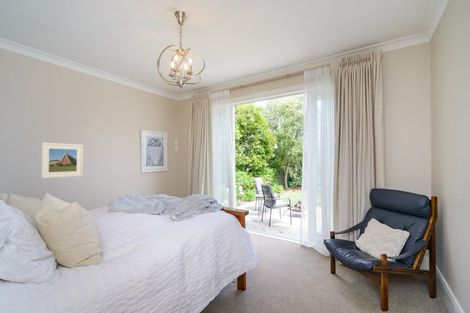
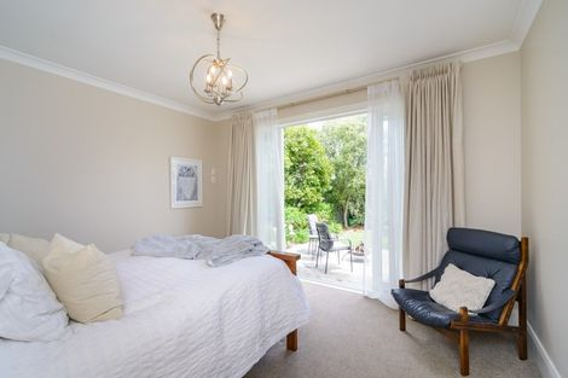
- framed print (63, 160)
